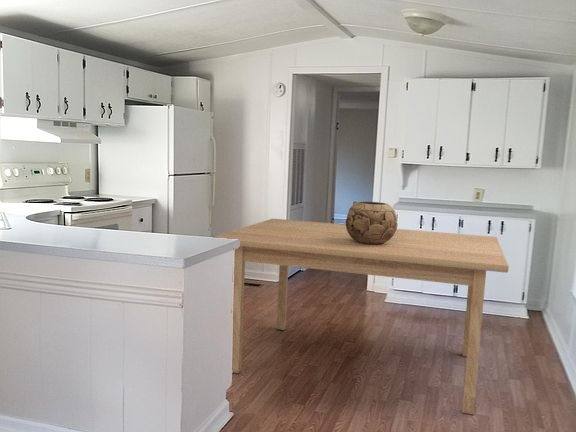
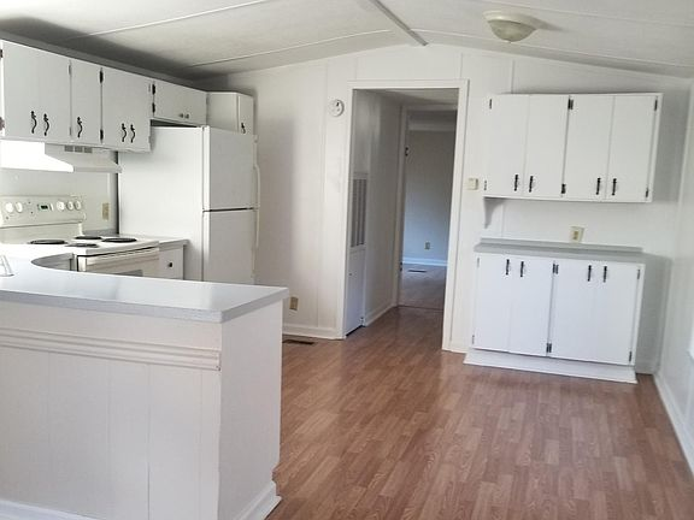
- decorative bowl (371, 222)
- table (367, 274)
